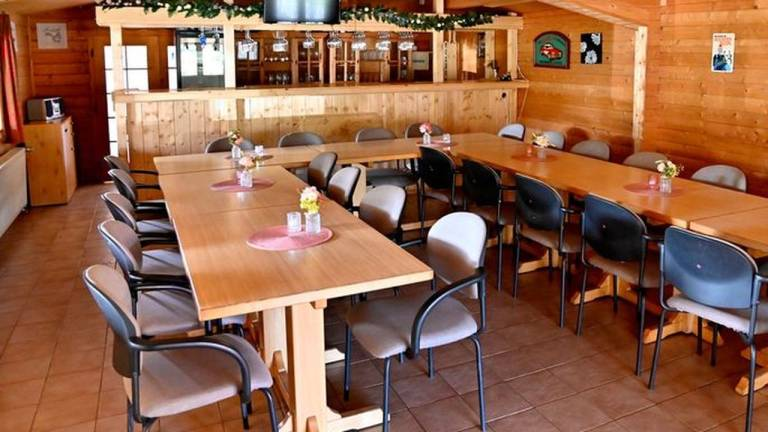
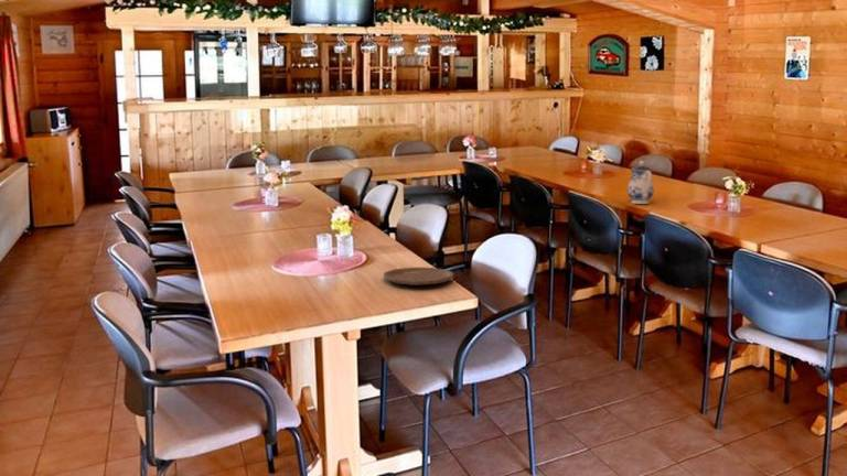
+ teapot (641, 182)
+ plate (418, 275)
